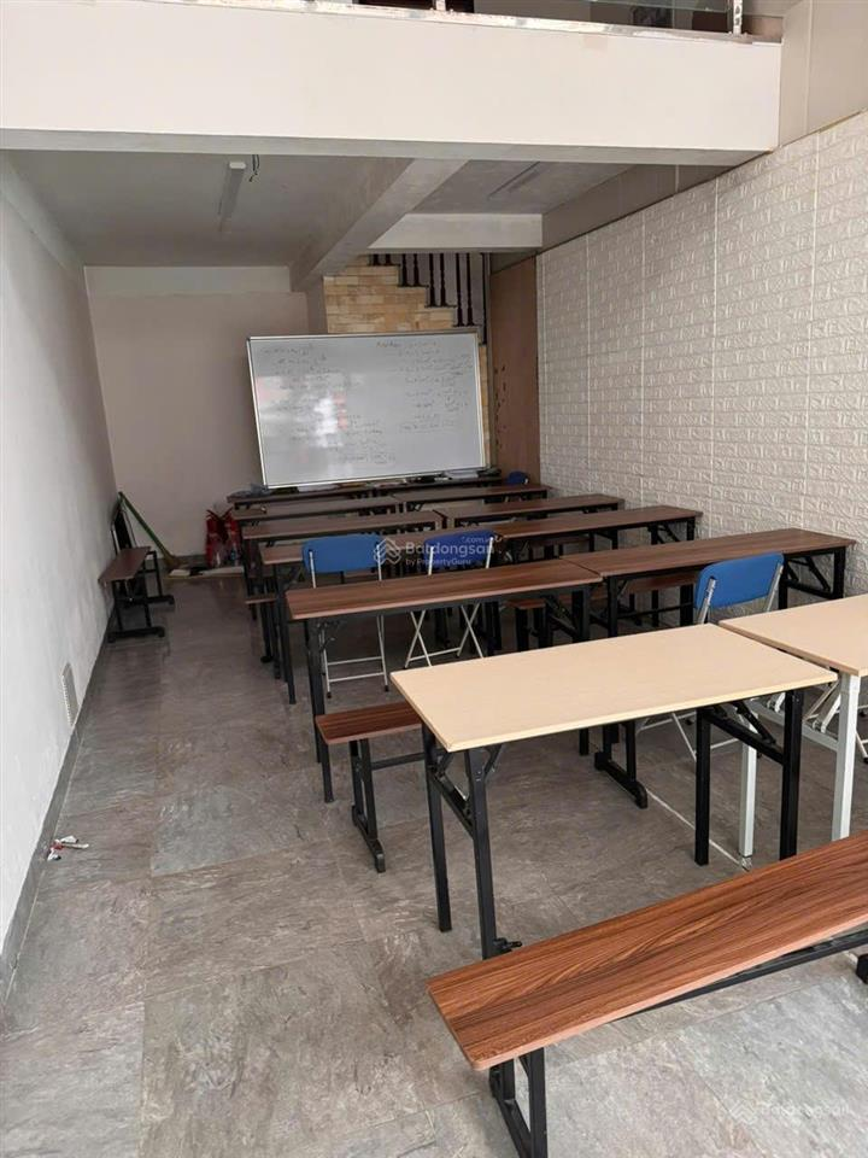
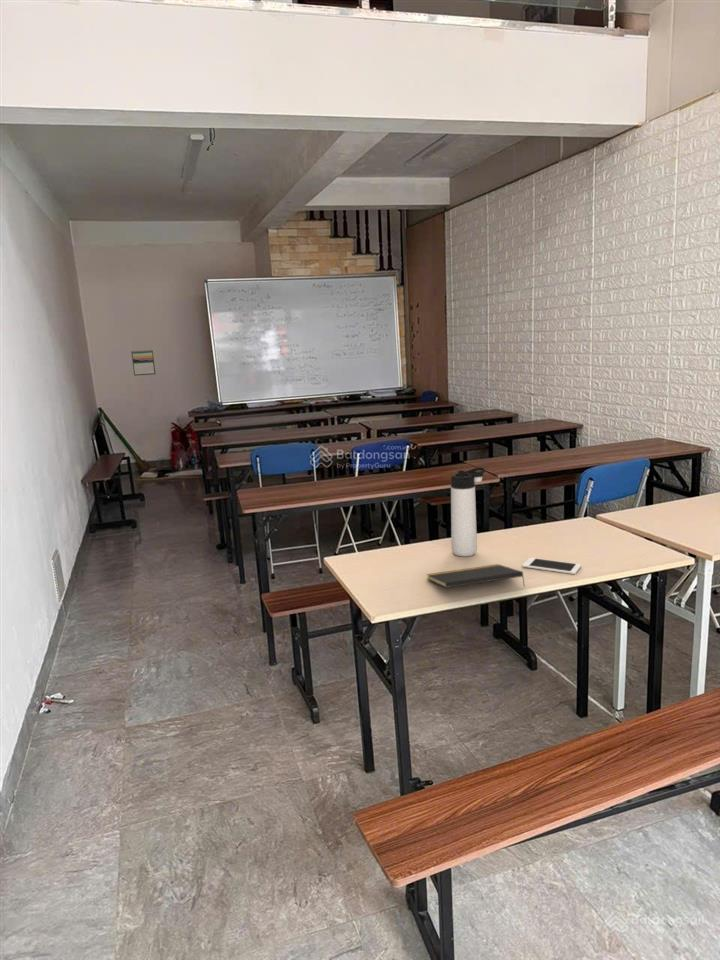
+ cell phone (551, 565)
+ notepad (473, 575)
+ calendar (143, 362)
+ thermos bottle (468, 511)
